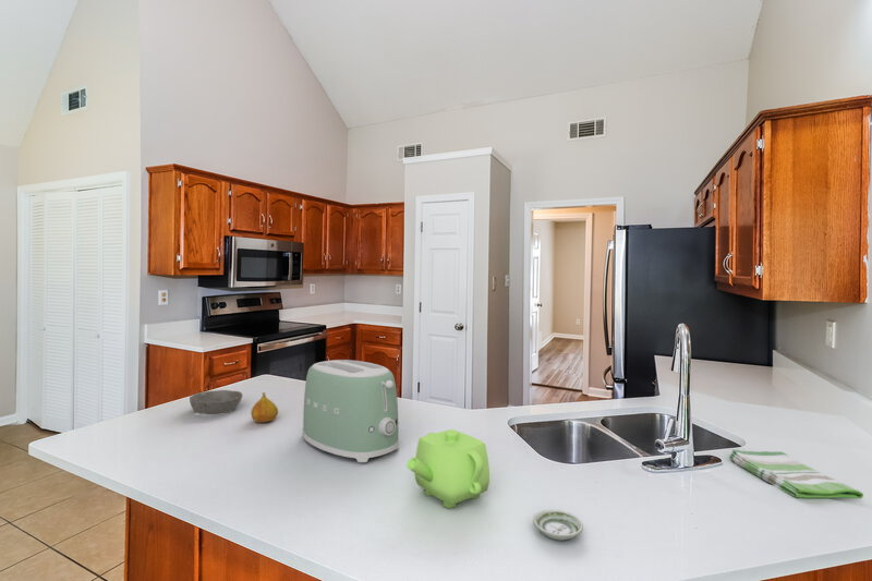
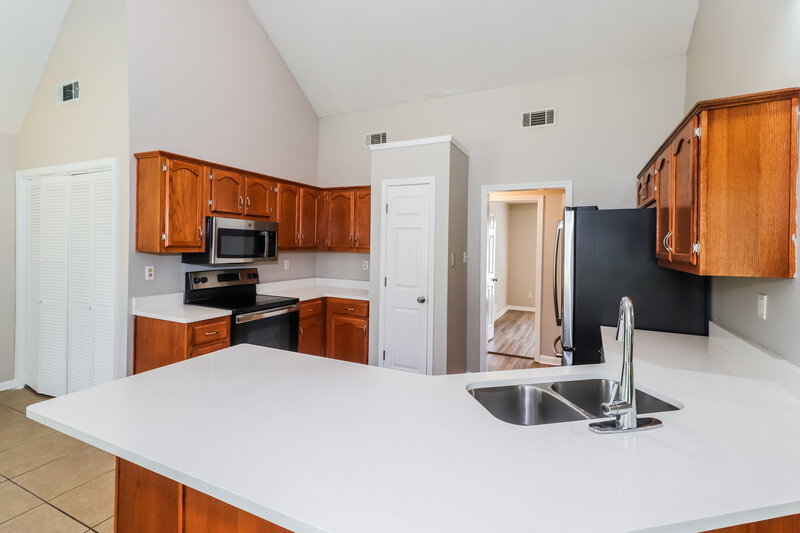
- teapot (441, 465)
- saucer (557, 526)
- toaster (349, 402)
- bowl (216, 402)
- fruit (264, 406)
- dish towel (789, 471)
